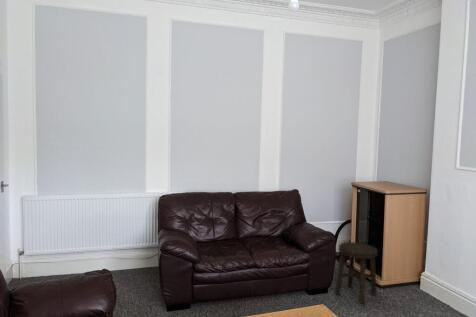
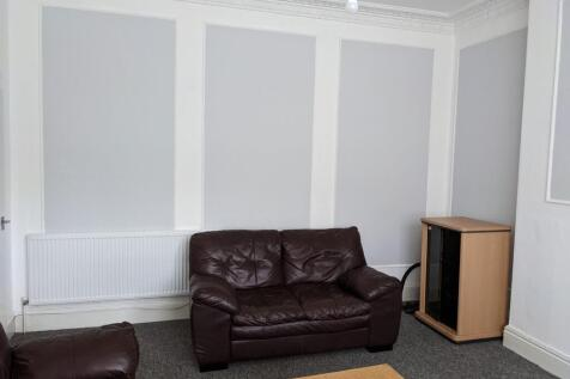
- stool (356, 272)
